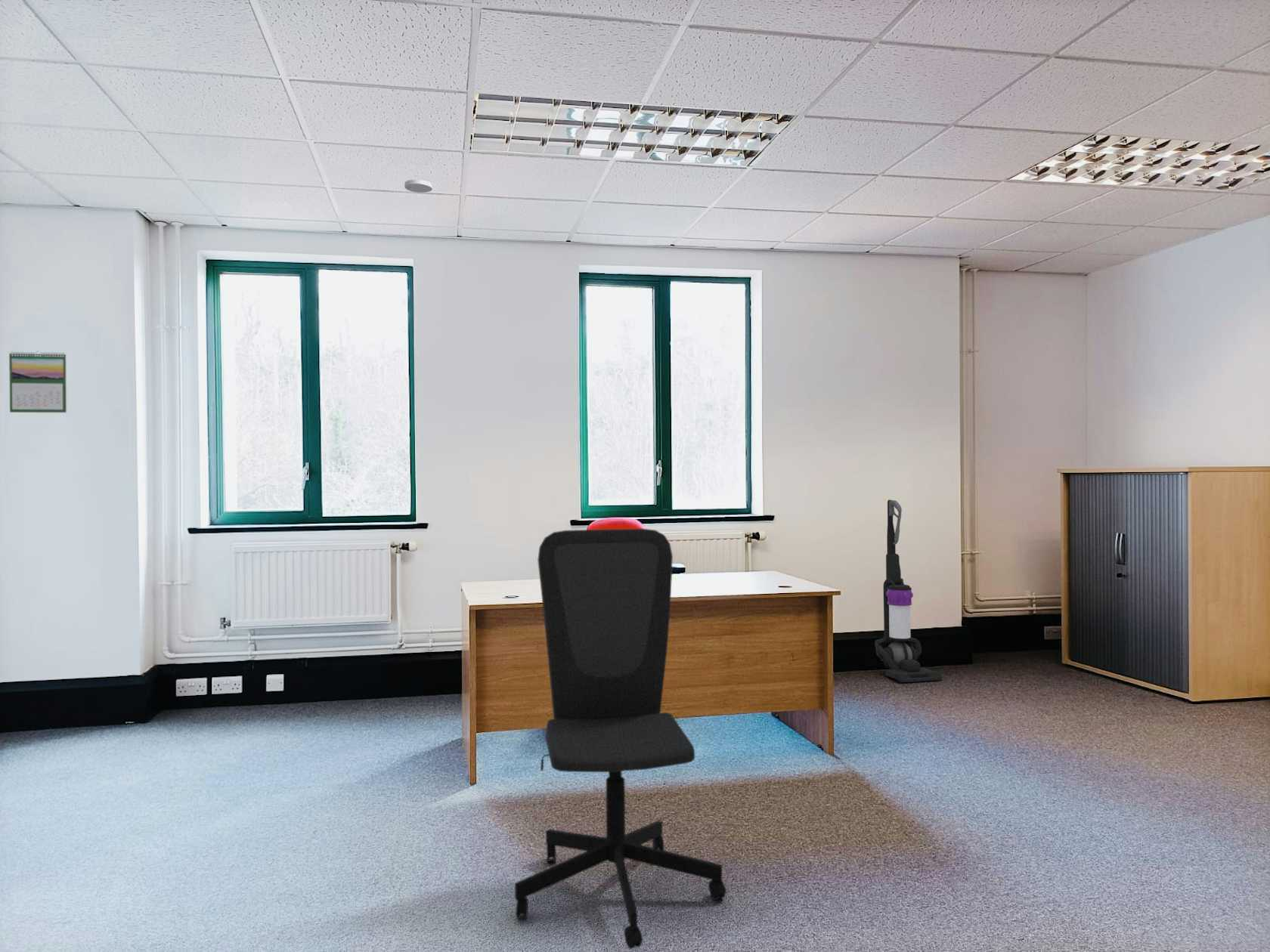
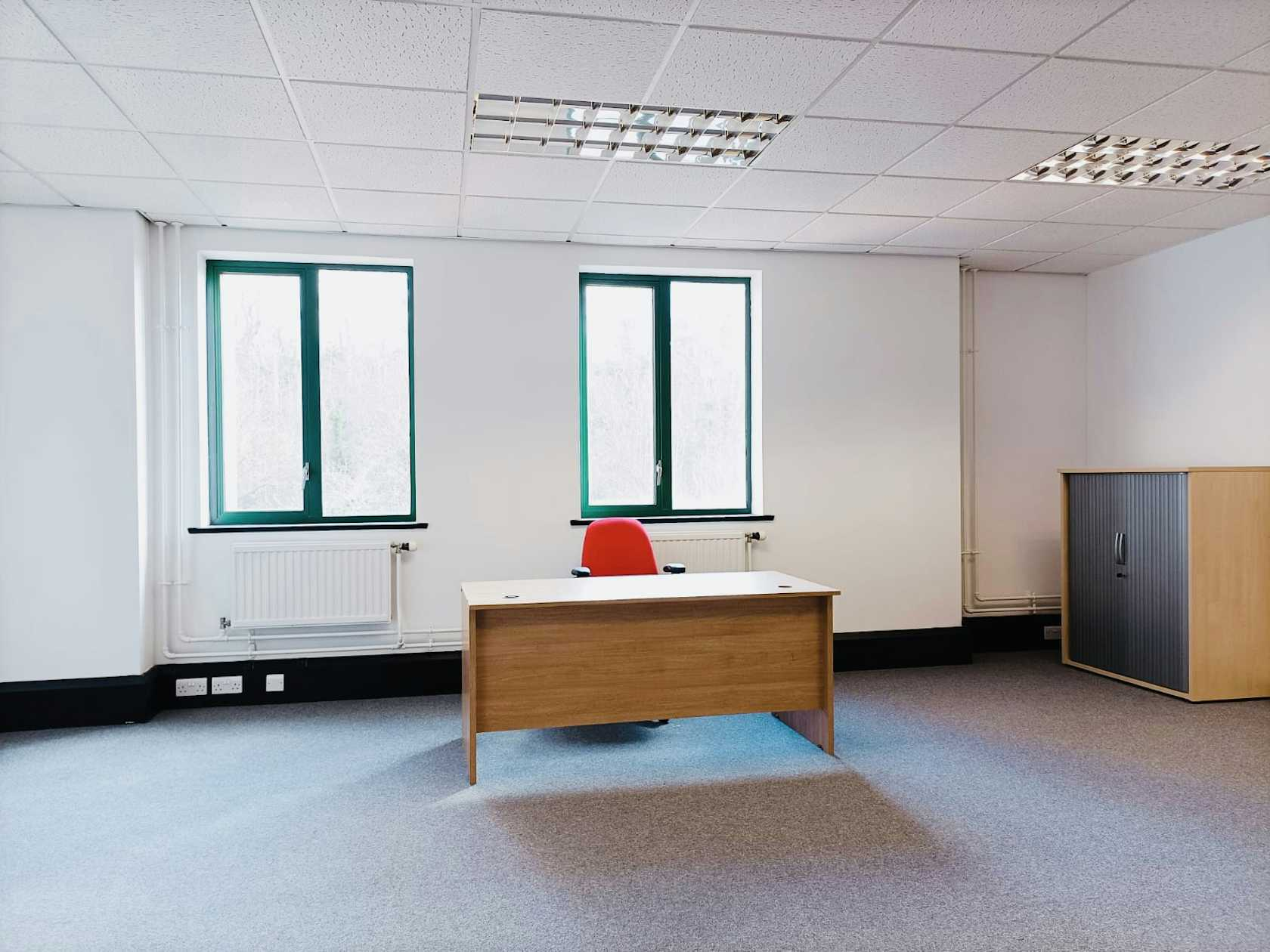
- office chair (617, 715)
- calendar (38, 382)
- smoke detector (418, 186)
- vacuum cleaner (902, 587)
